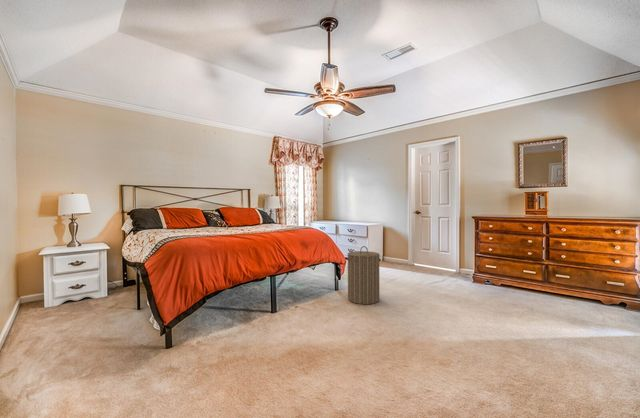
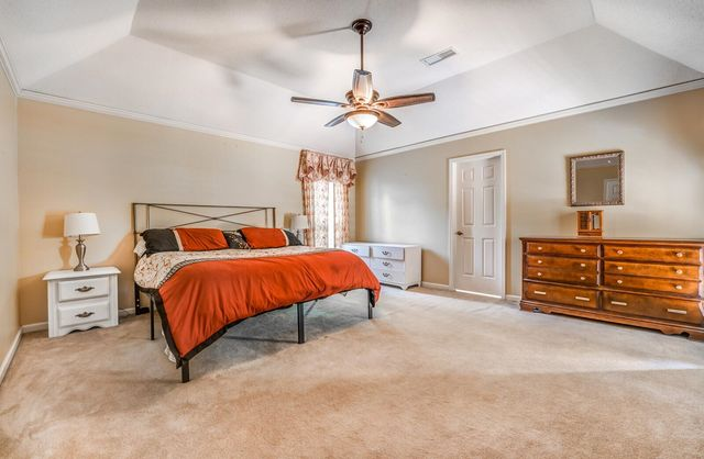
- laundry hamper (363, 272)
